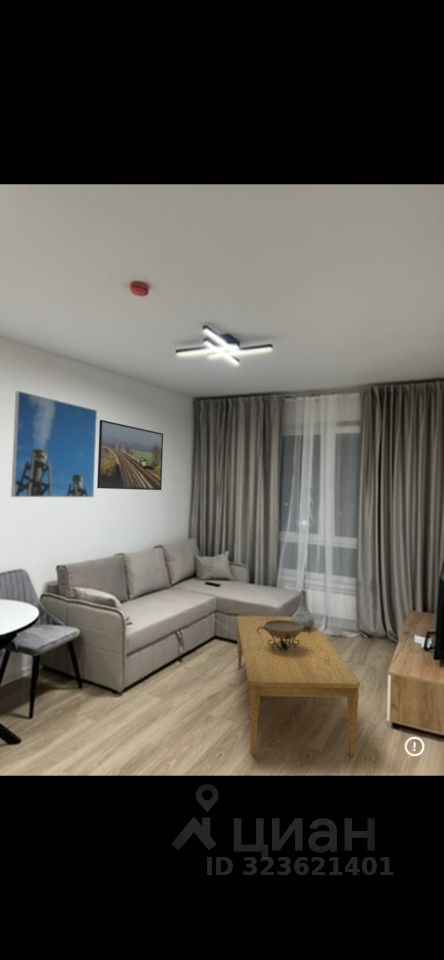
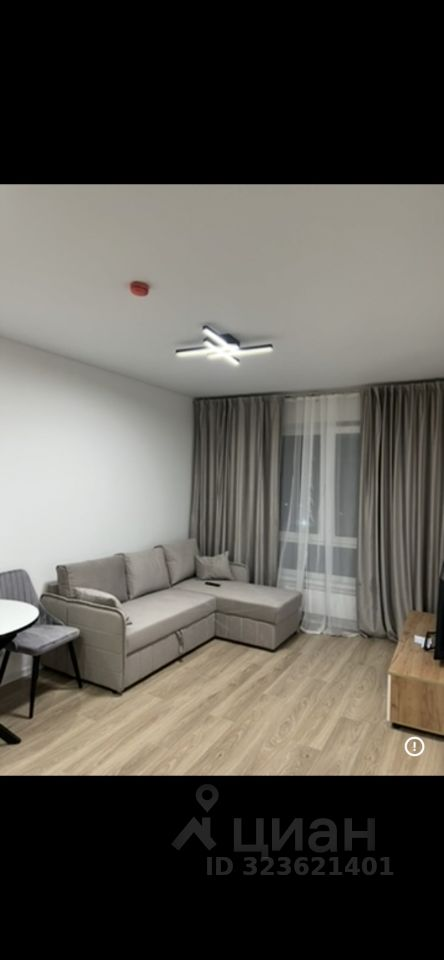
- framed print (58, 449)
- coffee table (285, 672)
- decorative bowl (283, 636)
- vase (303, 609)
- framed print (133, 458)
